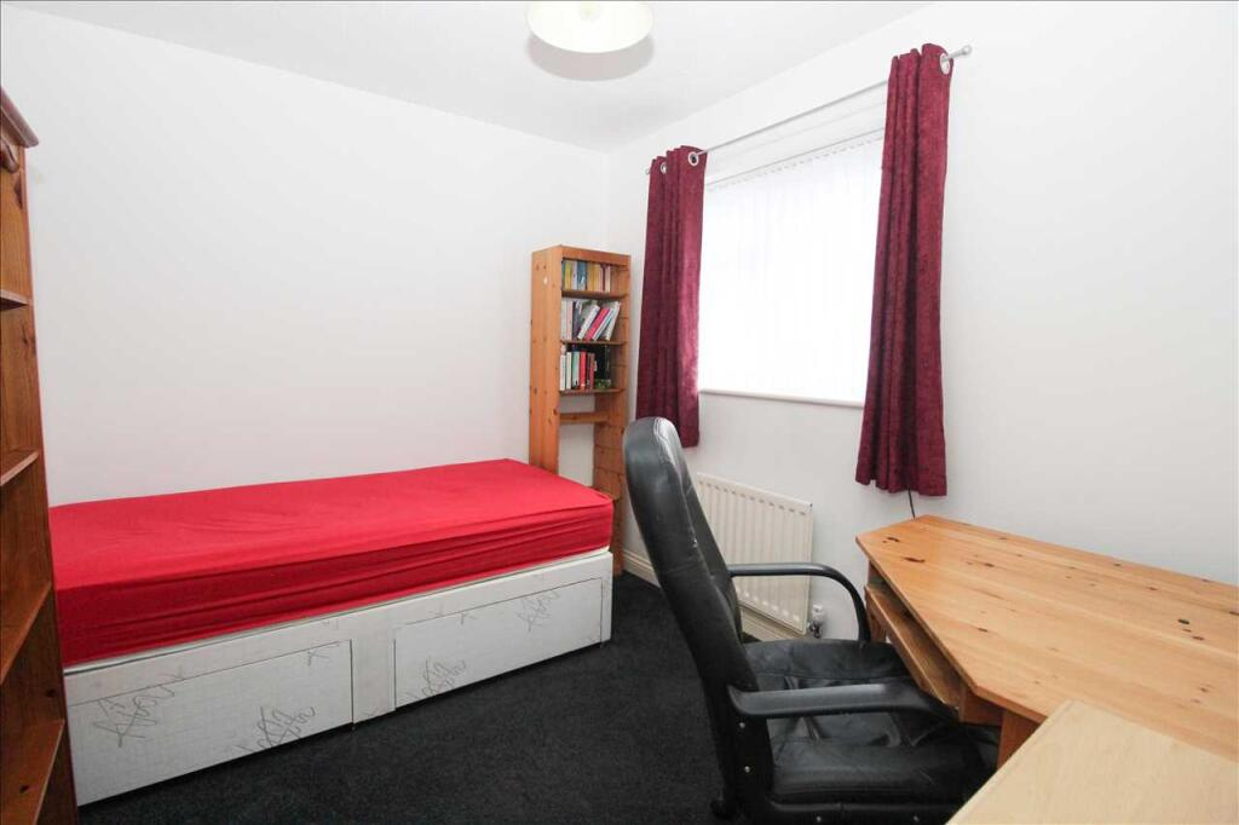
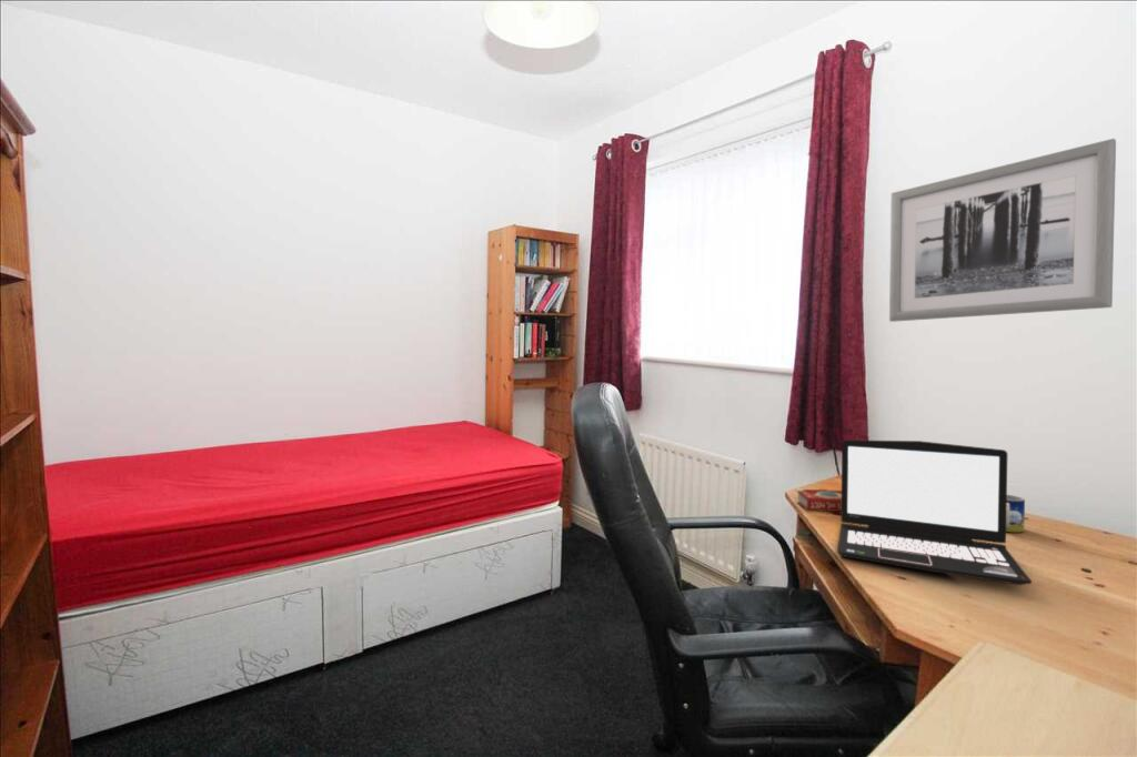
+ book (832, 498)
+ laptop (923, 502)
+ mug (1006, 513)
+ wall art (987, 242)
